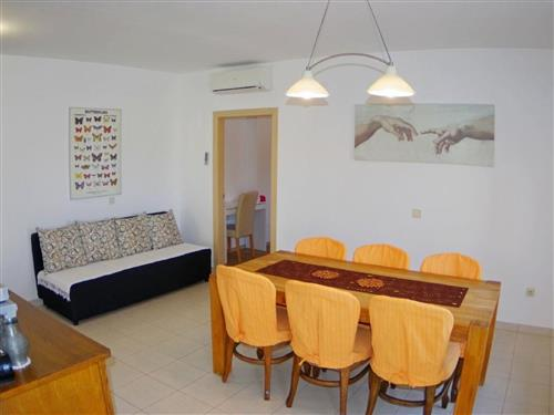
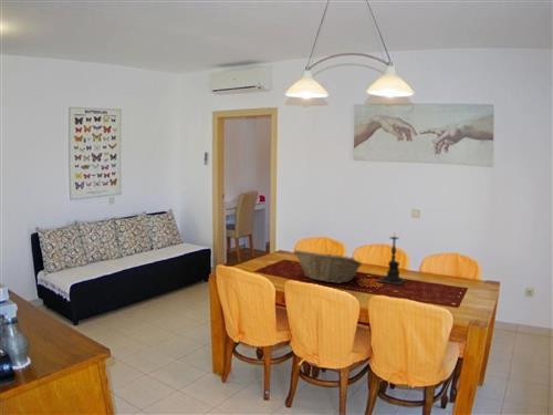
+ candle holder (393, 255)
+ fruit basket (326, 262)
